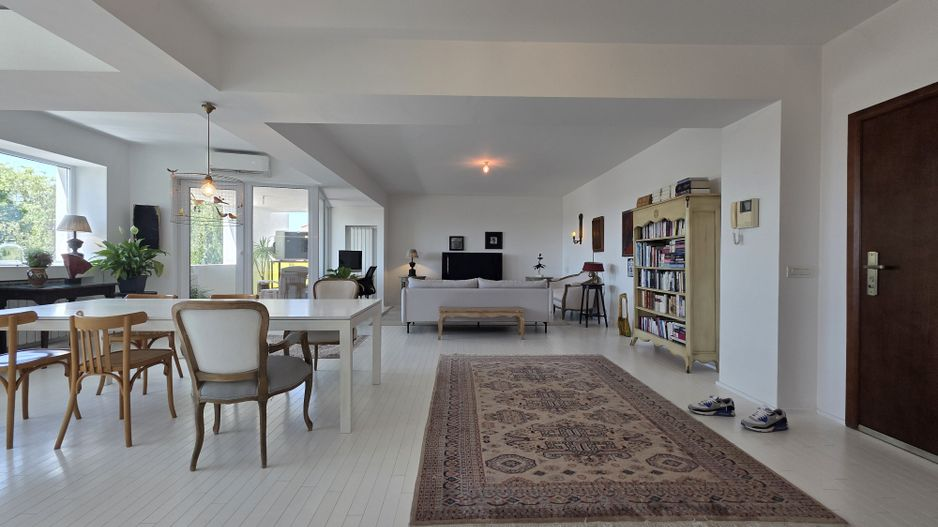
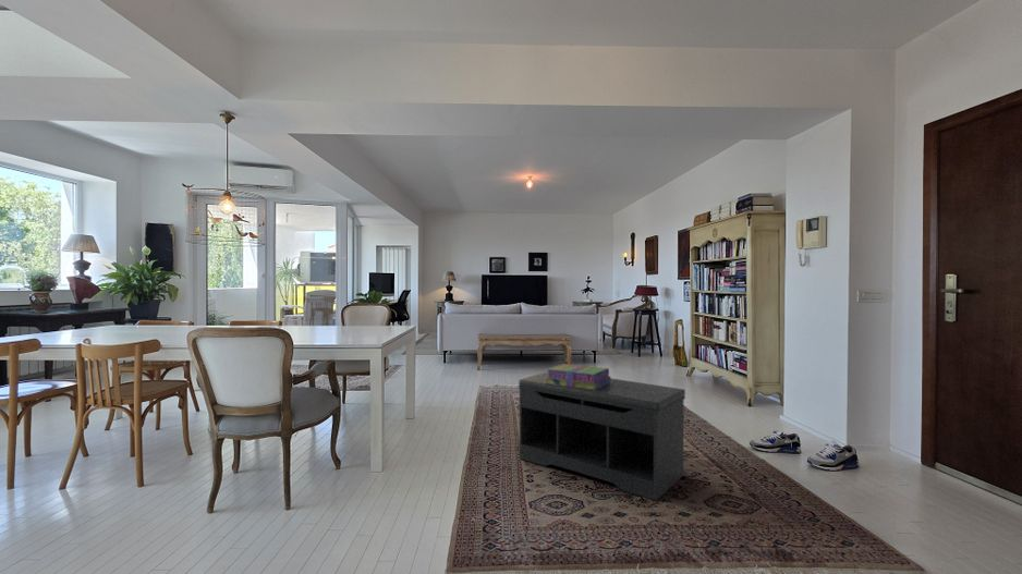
+ bench (597, 425)
+ stack of books (577, 375)
